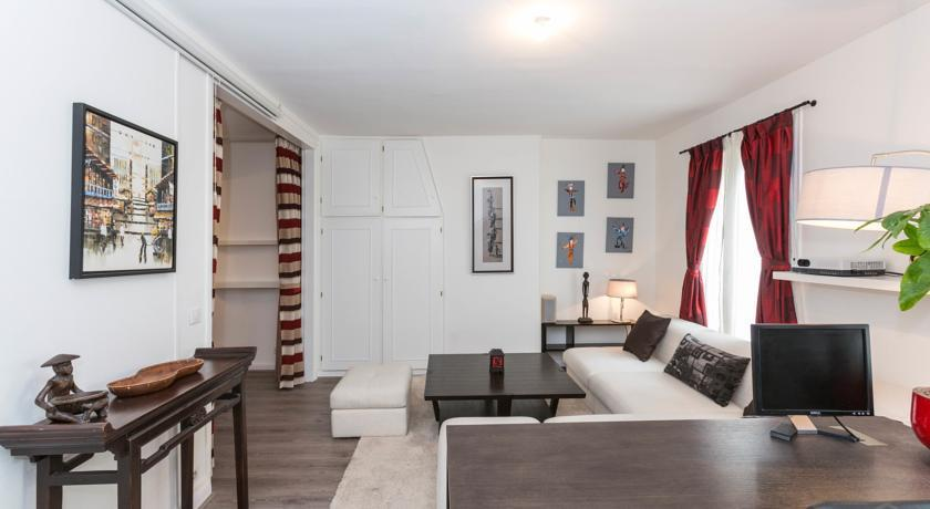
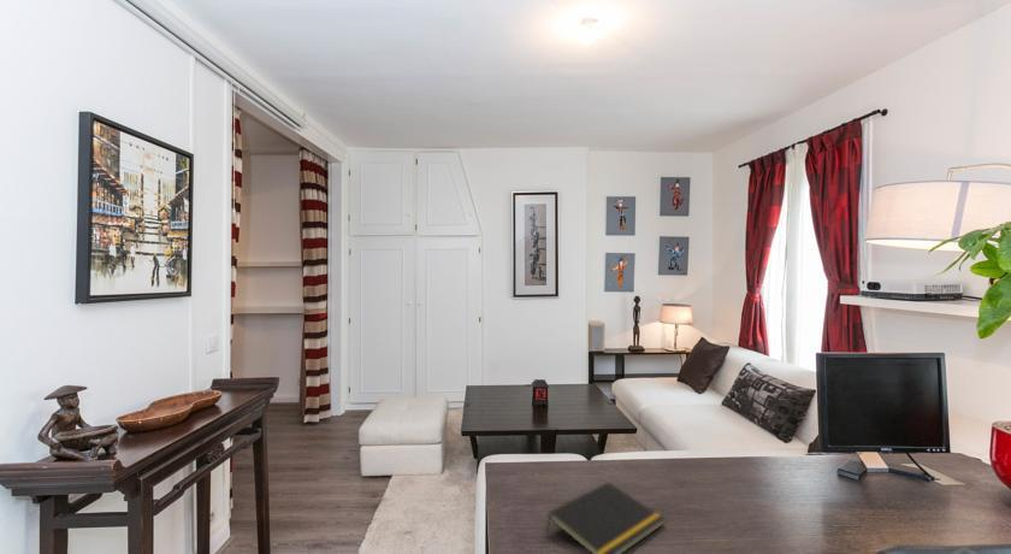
+ notepad (607, 518)
